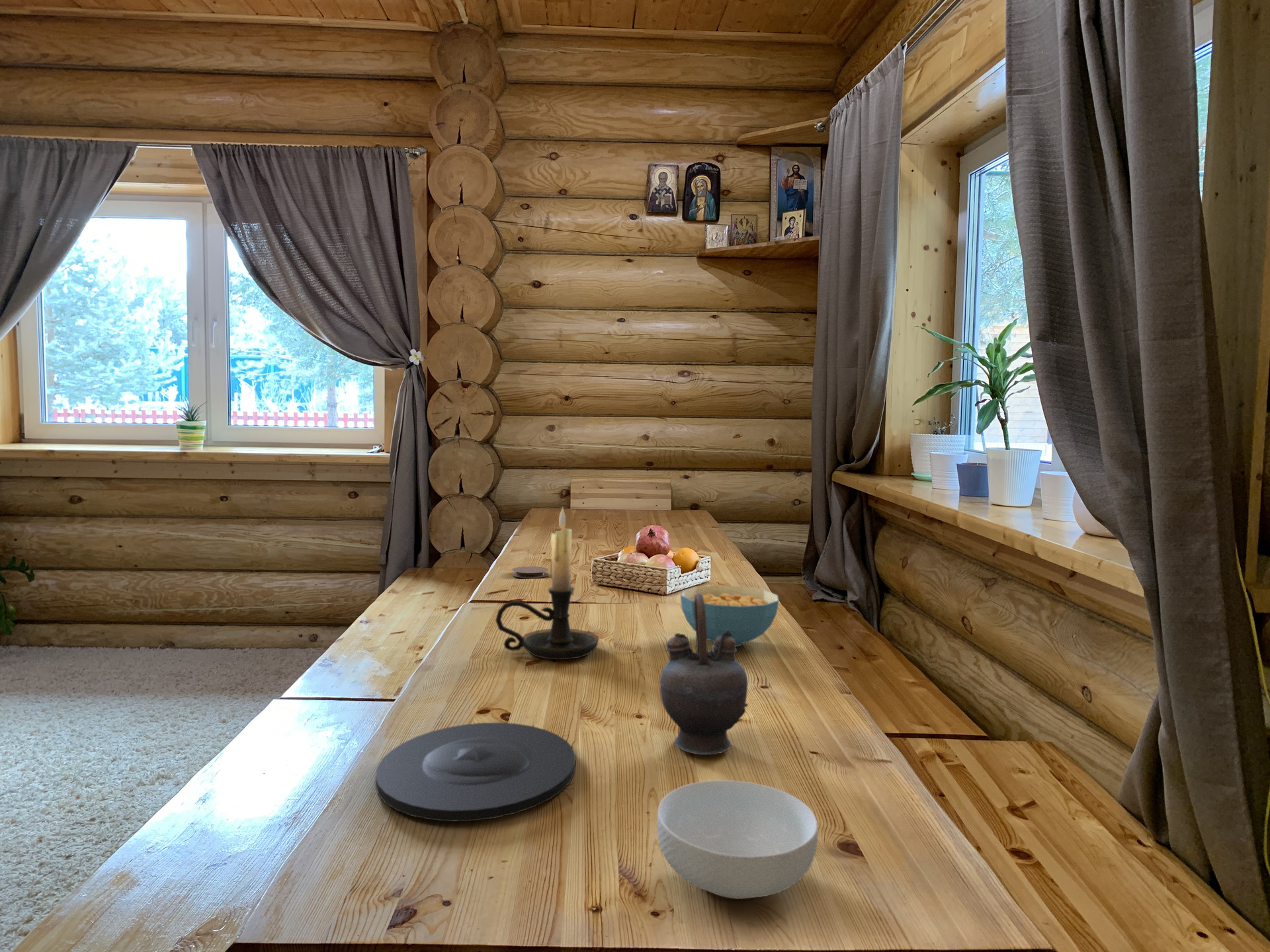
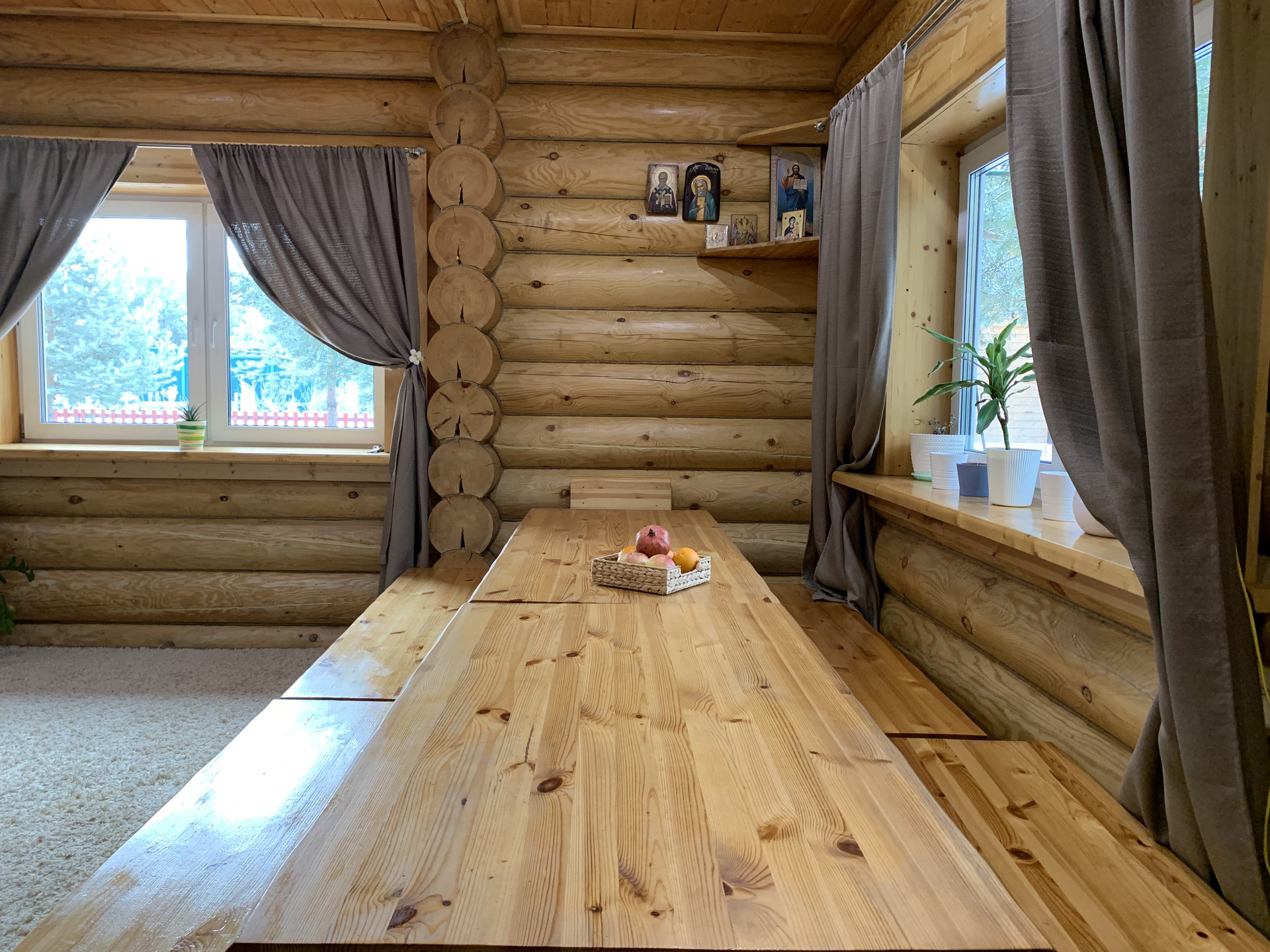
- candle holder (549, 576)
- cereal bowl (728, 619)
- teapot (704, 667)
- coaster (530, 572)
- cereal bowl (736, 846)
- plate (478, 759)
